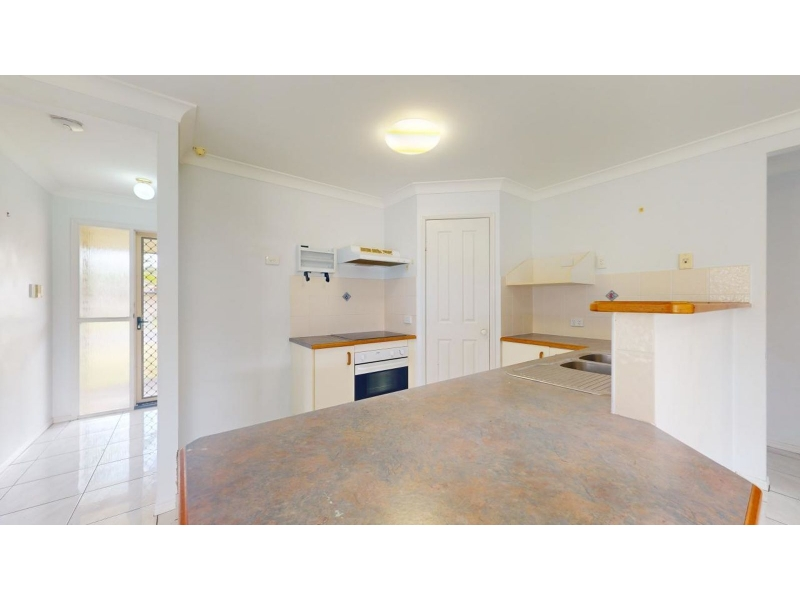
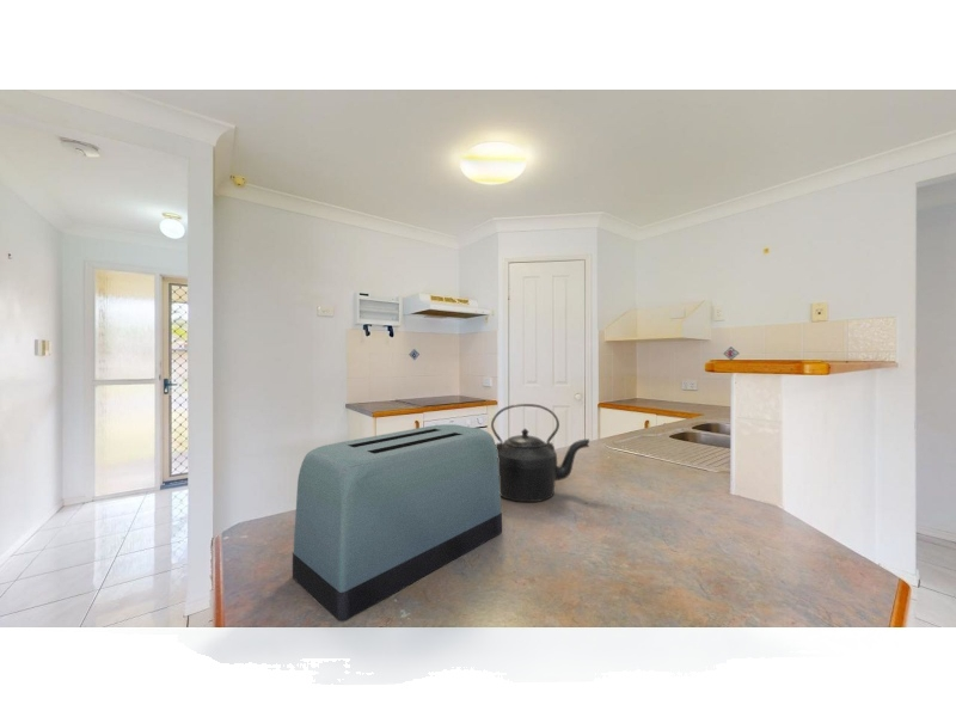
+ toaster (411, 494)
+ kettle (540, 447)
